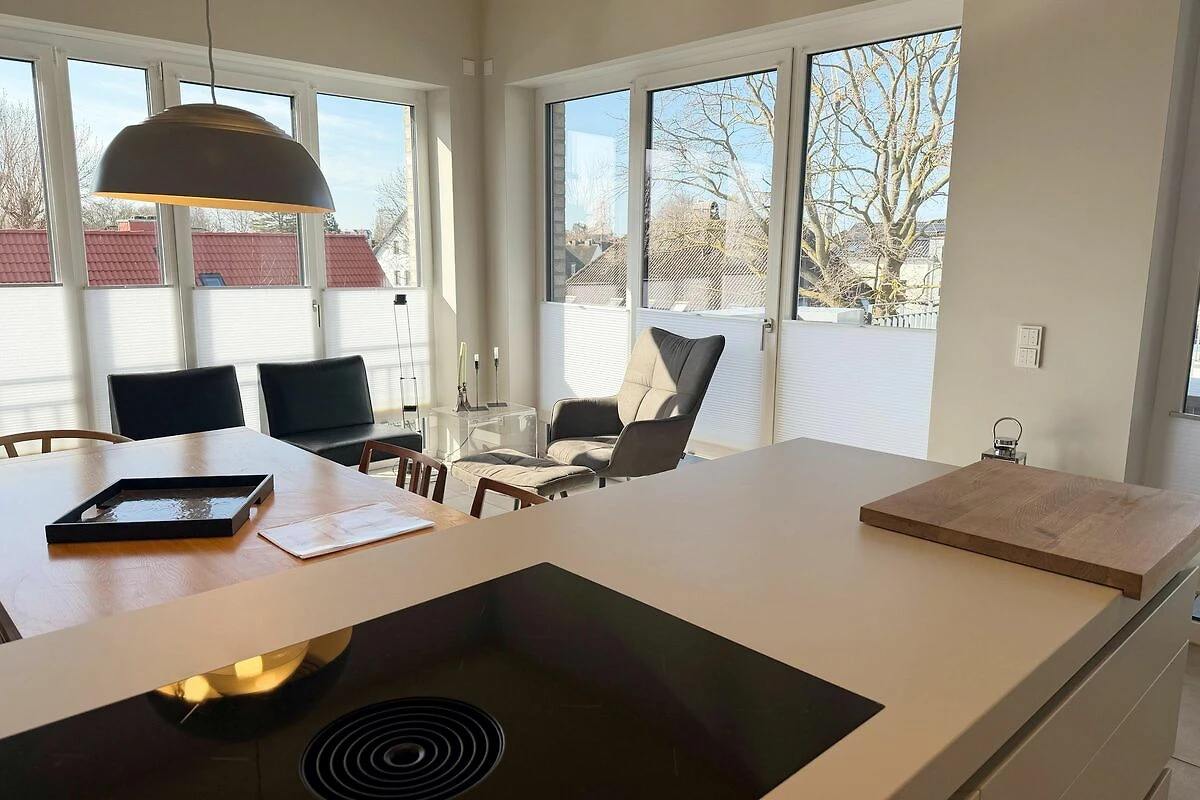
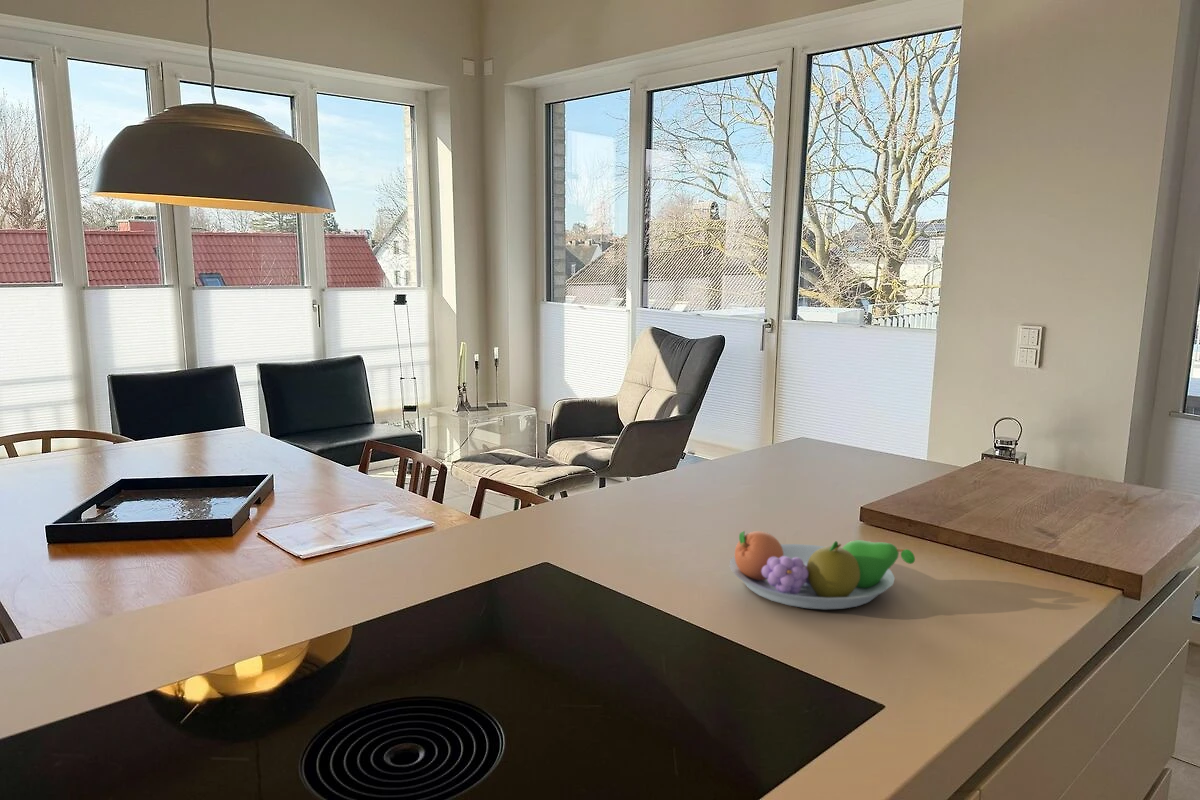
+ fruit bowl (816, 555)
